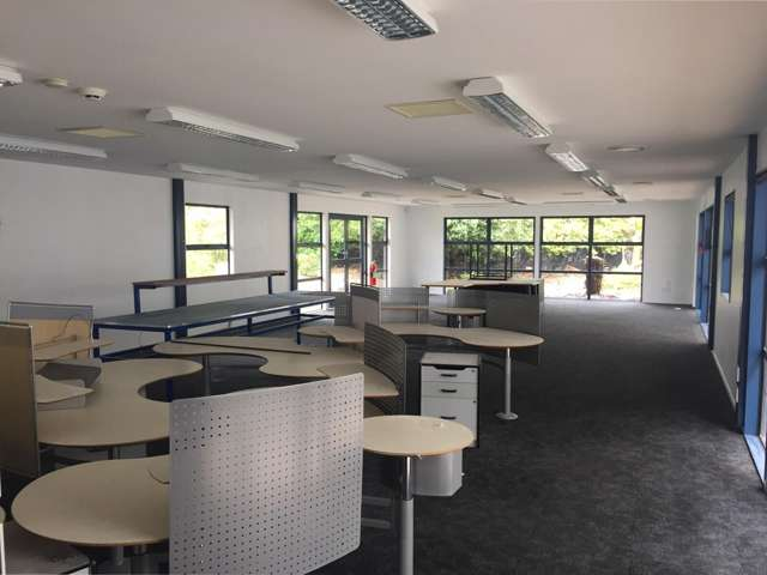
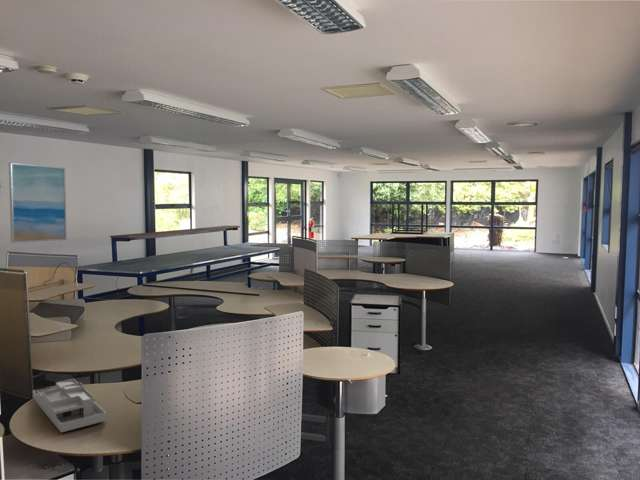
+ desk organizer (67, 398)
+ wall art (39, 203)
